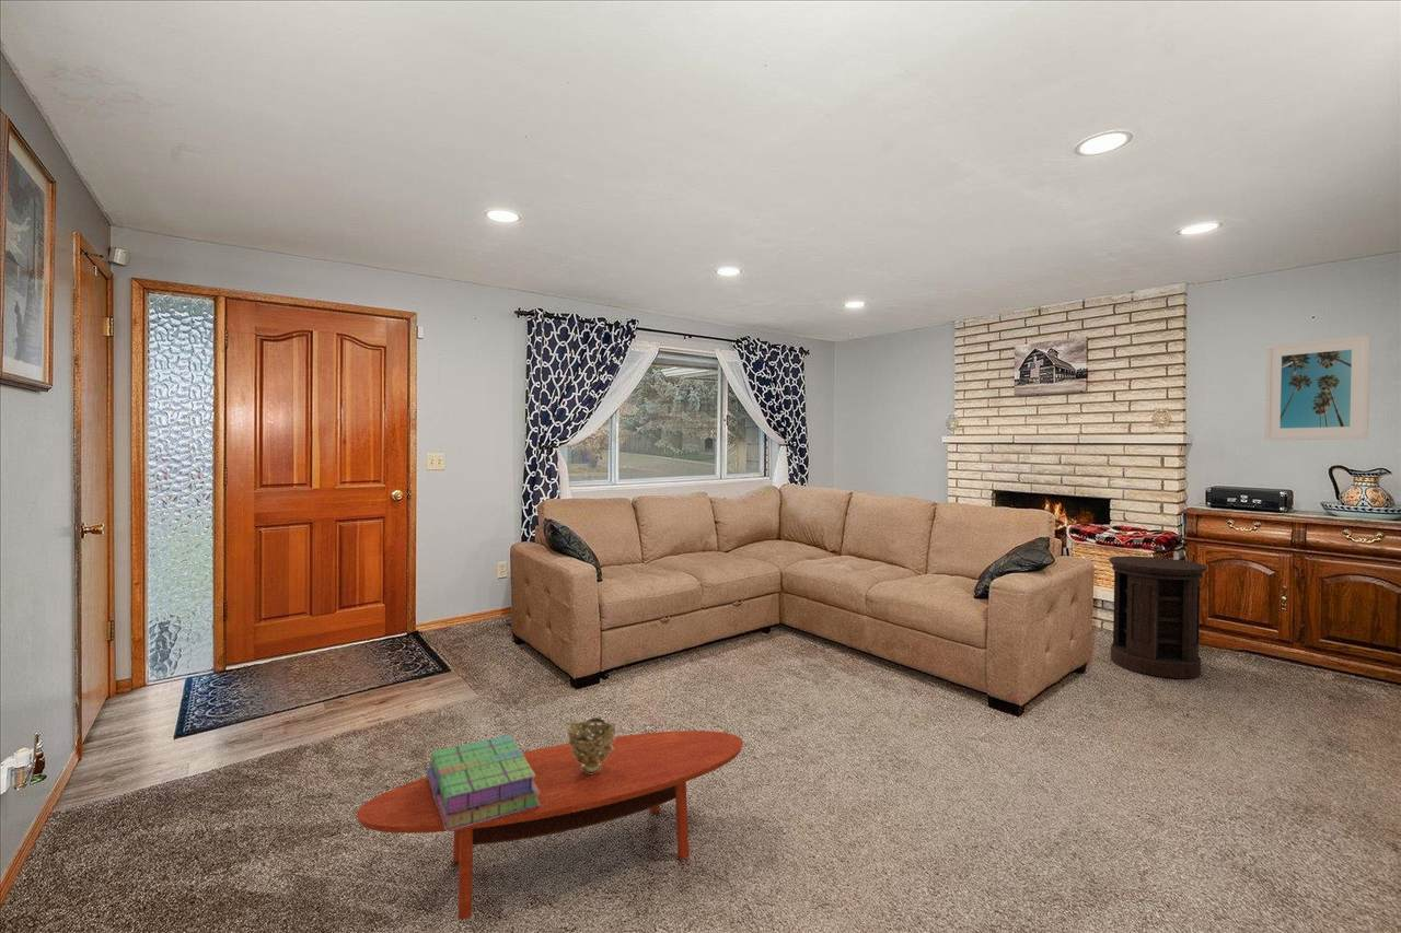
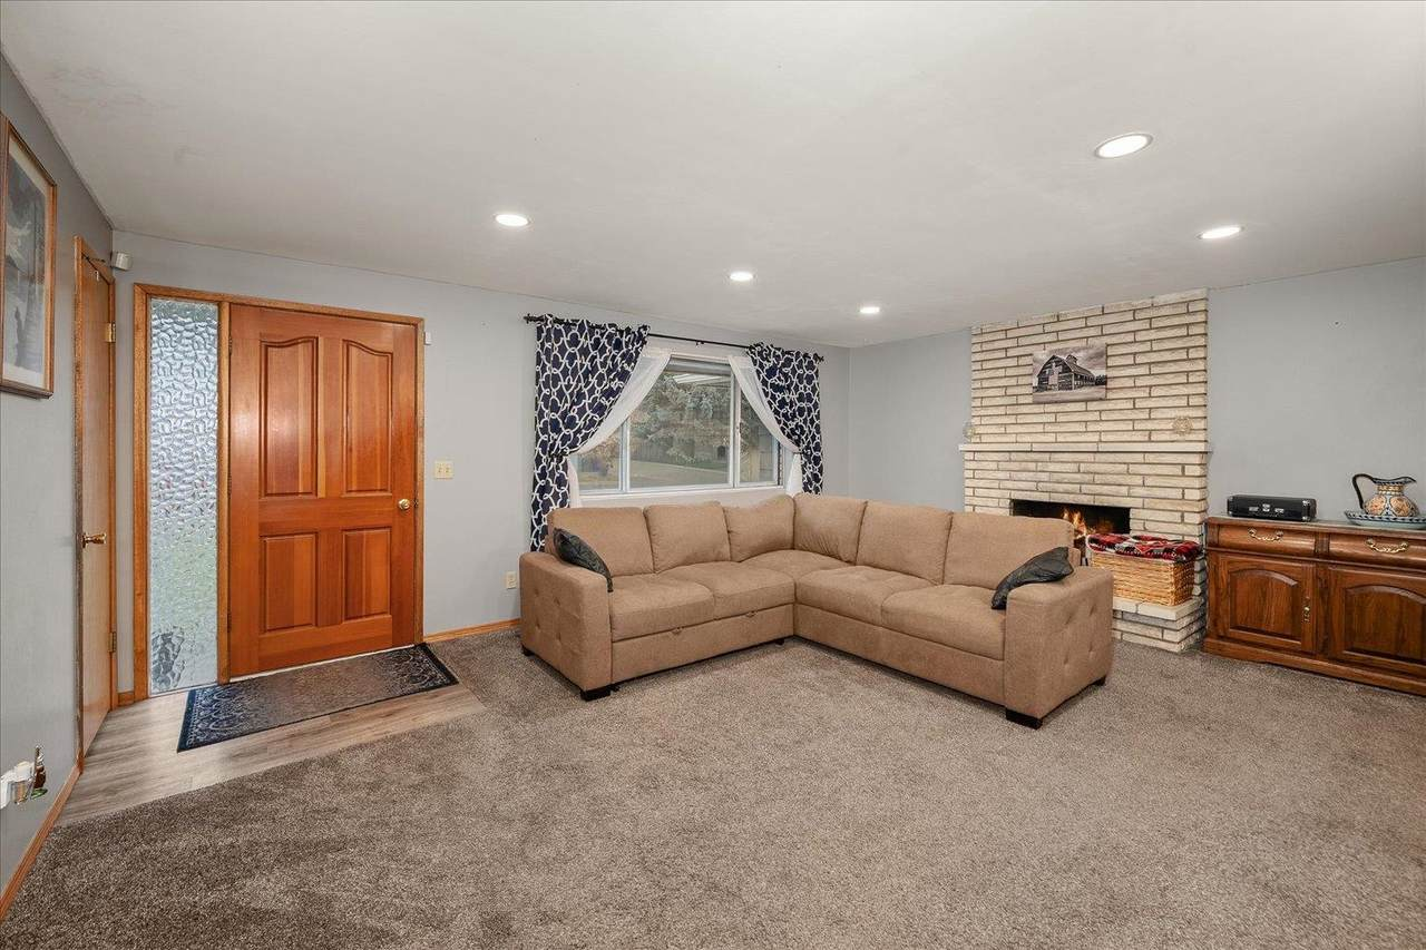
- decorative bowl (591, 747)
- coffee table (571, 814)
- side table (1155, 614)
- stack of books (480, 775)
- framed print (1315, 389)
